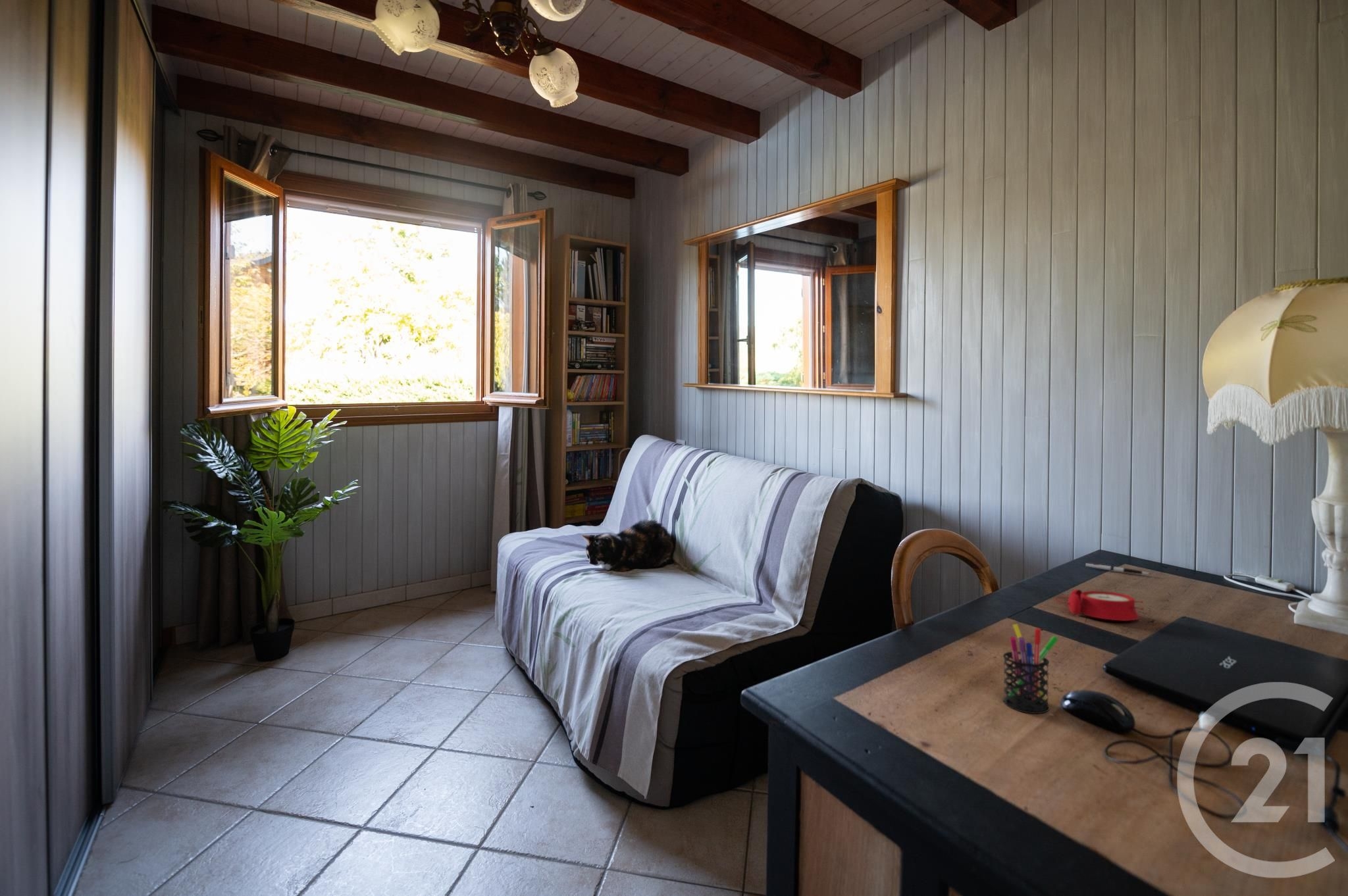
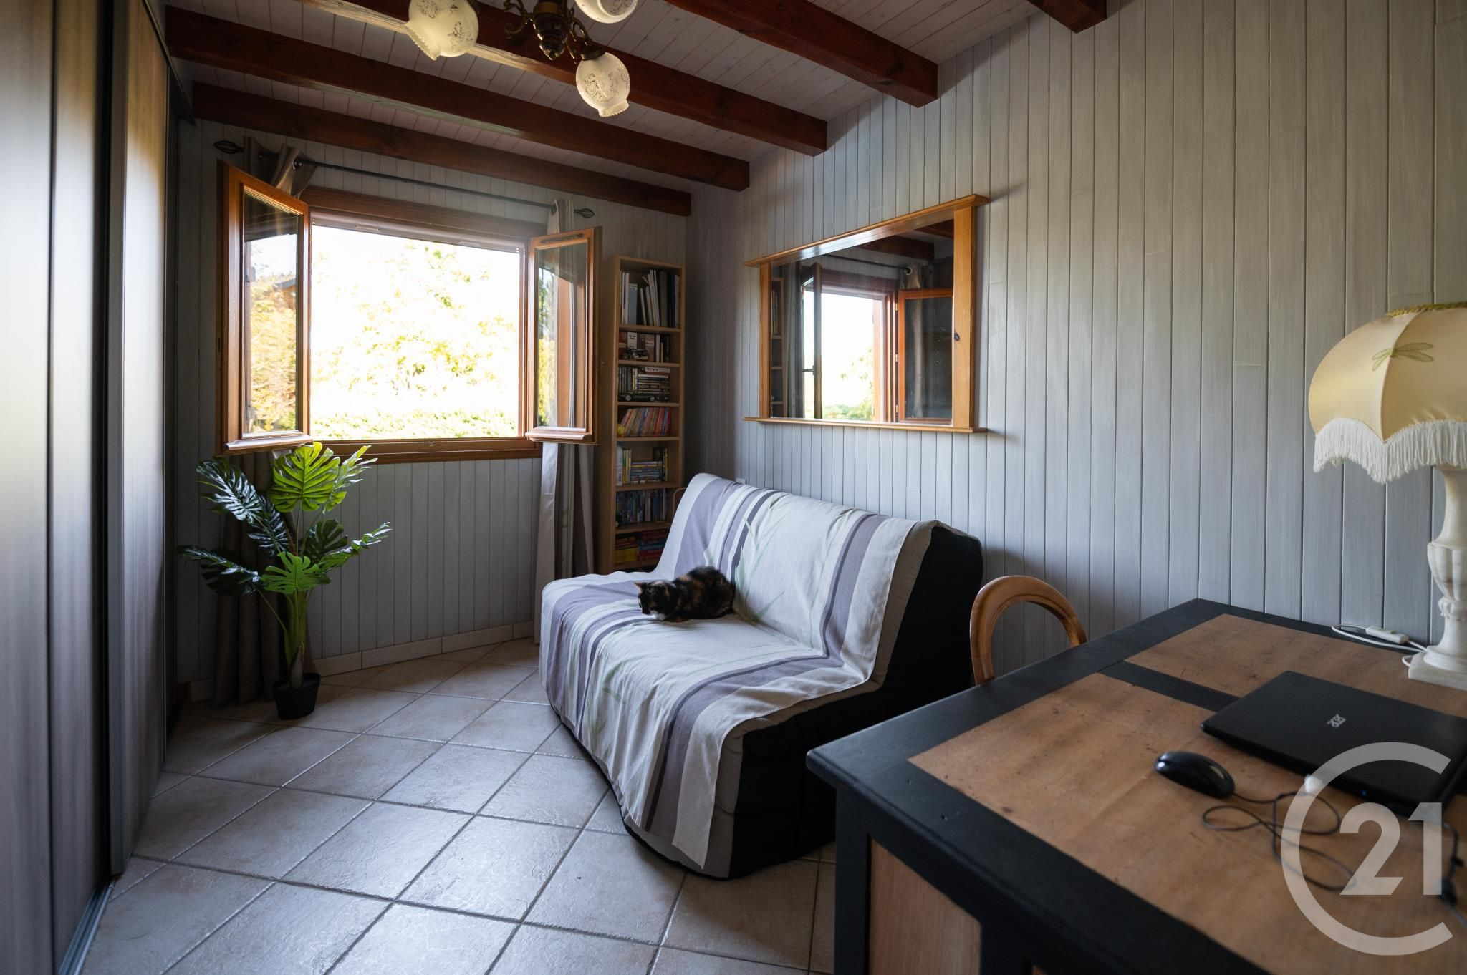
- pen holder (1031, 665)
- pen (1117, 568)
- alarm clock (1097, 604)
